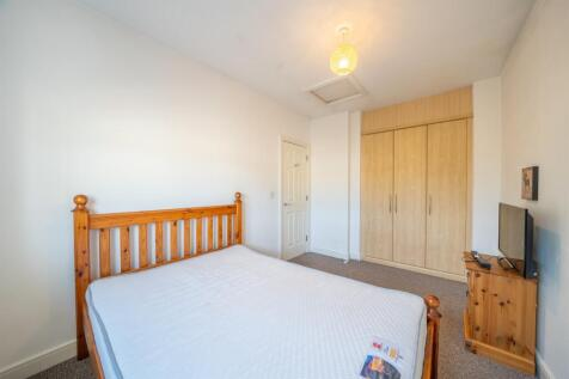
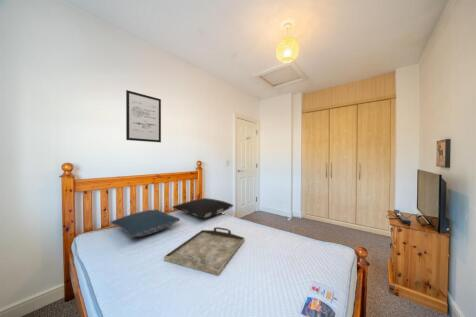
+ pillow (203, 206)
+ wall art (144, 118)
+ serving tray (208, 244)
+ pillow (146, 221)
